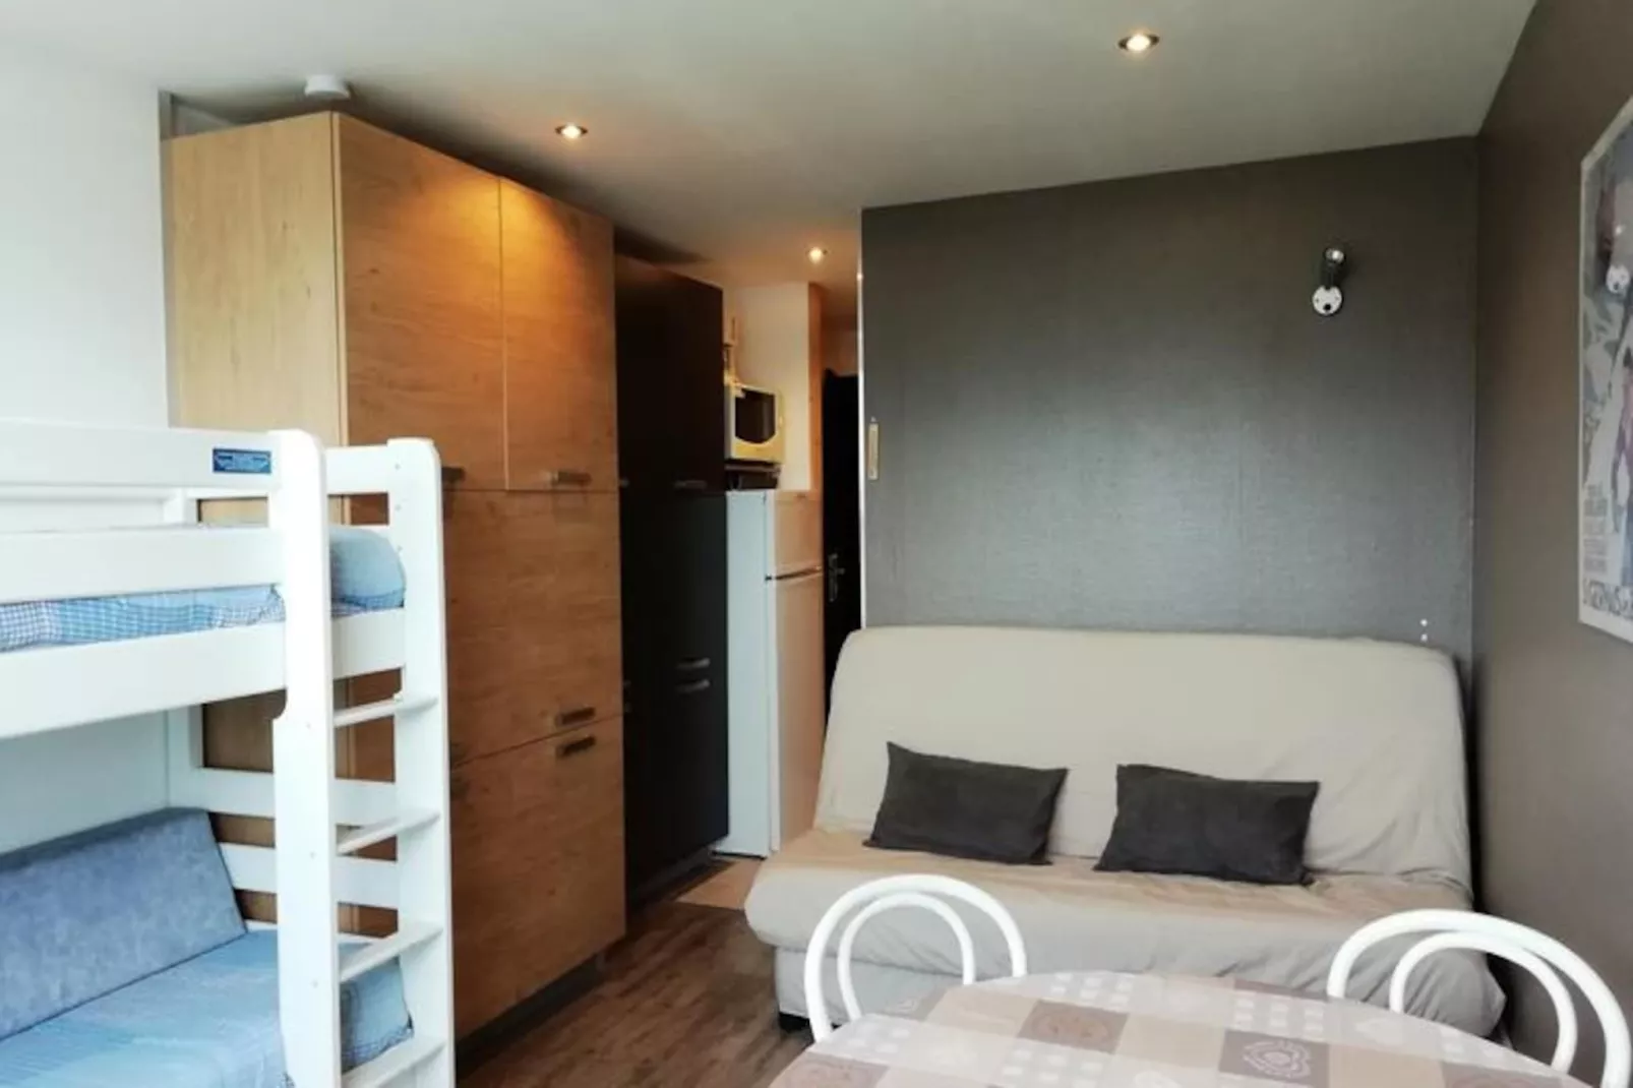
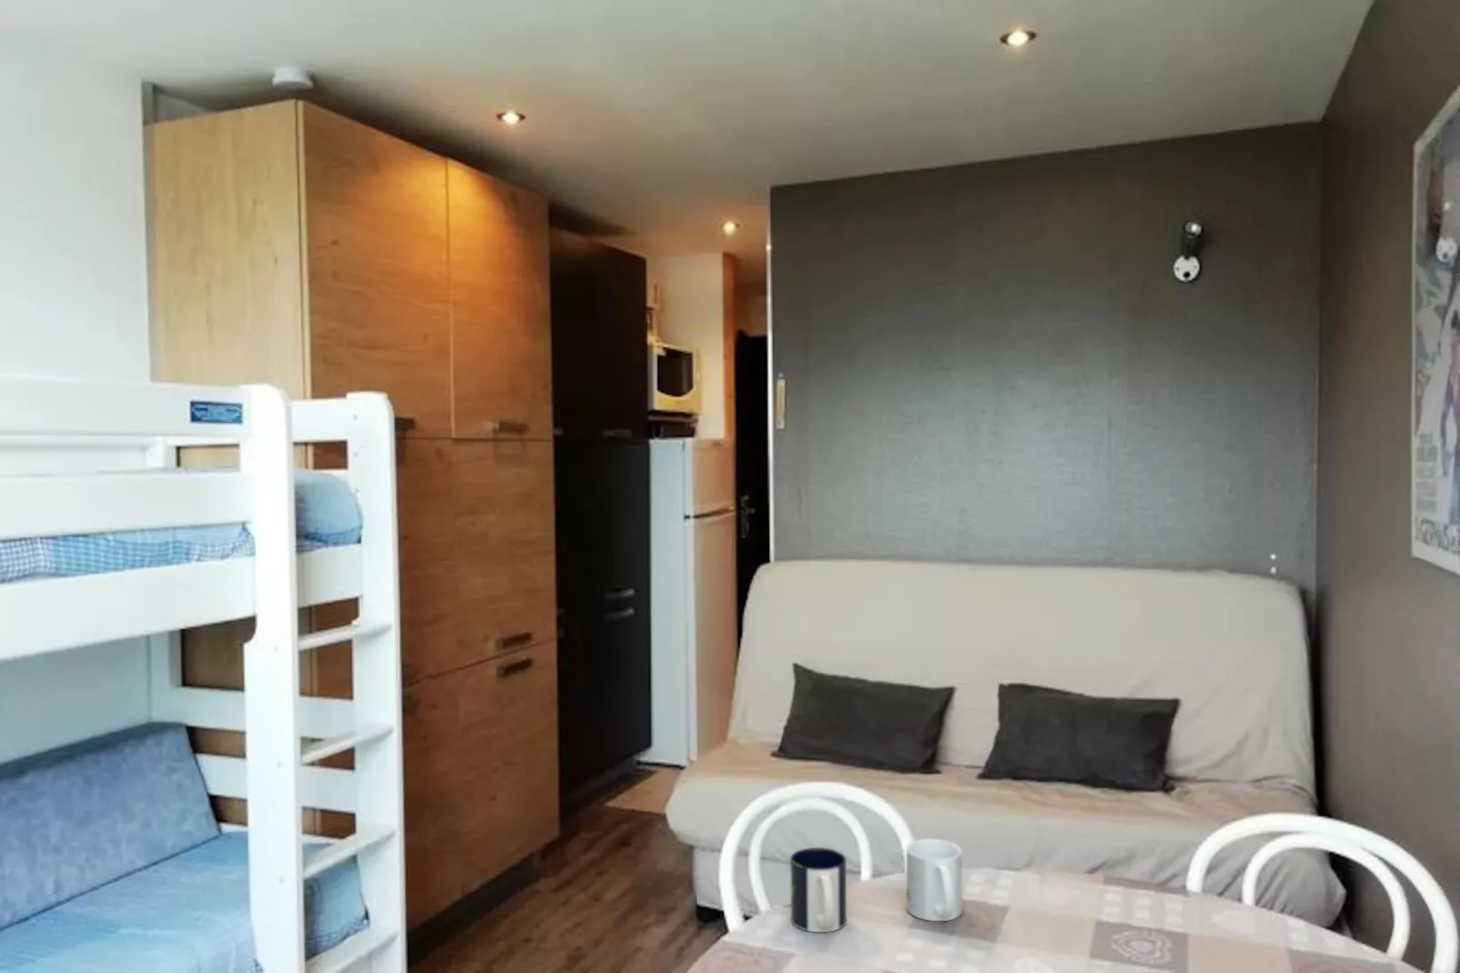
+ mug (821, 894)
+ mug (937, 884)
